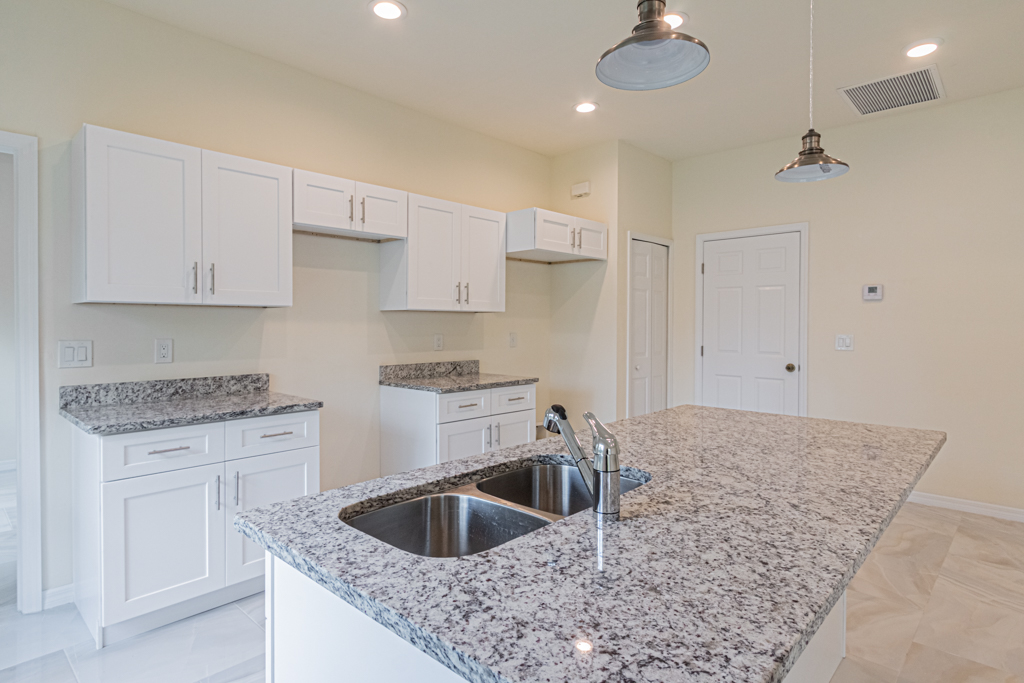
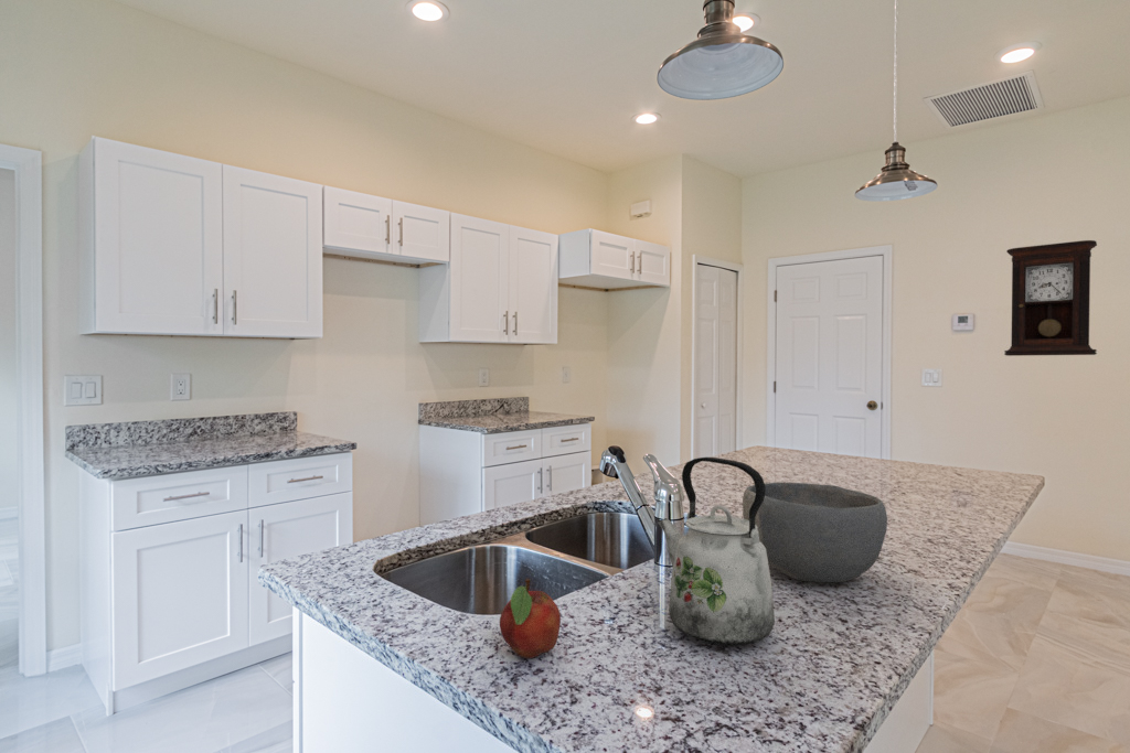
+ kettle (705, 540)
+ bowl (811, 531)
+ fruit (529, 617)
+ pendulum clock (1048, 300)
